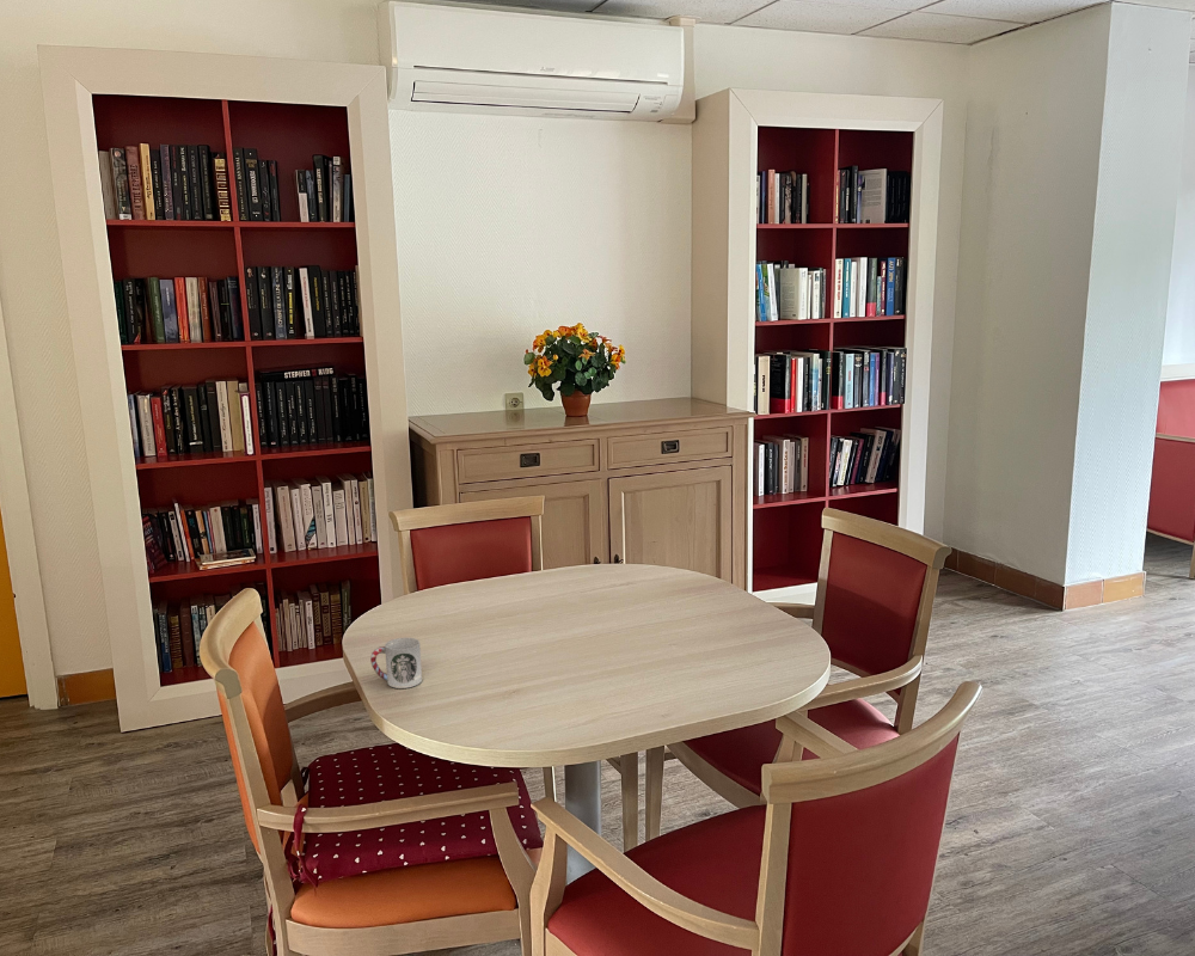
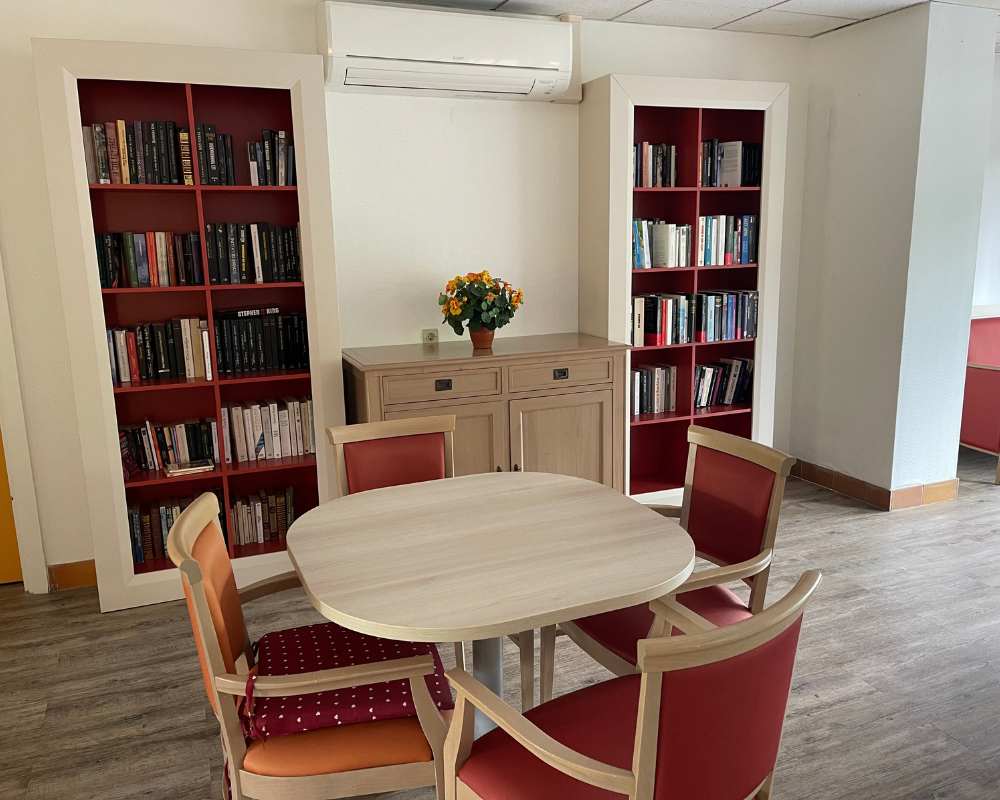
- cup (396, 663)
